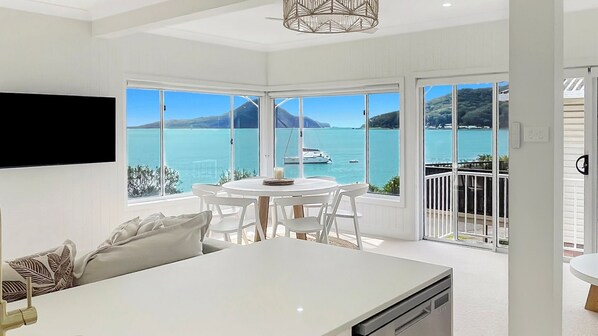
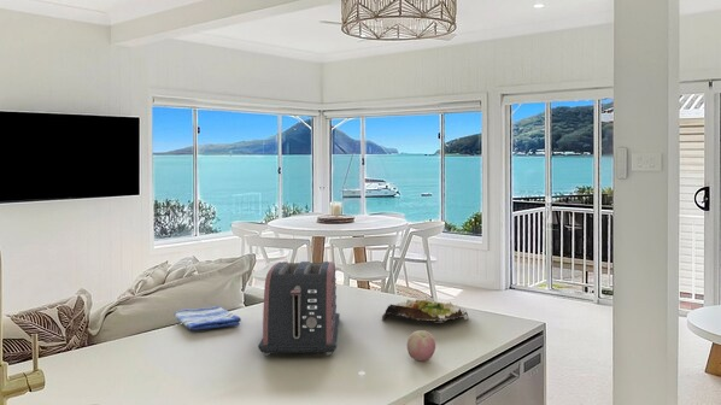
+ dish towel (206, 317)
+ salad plate (426, 307)
+ apple (421, 345)
+ toaster (303, 301)
